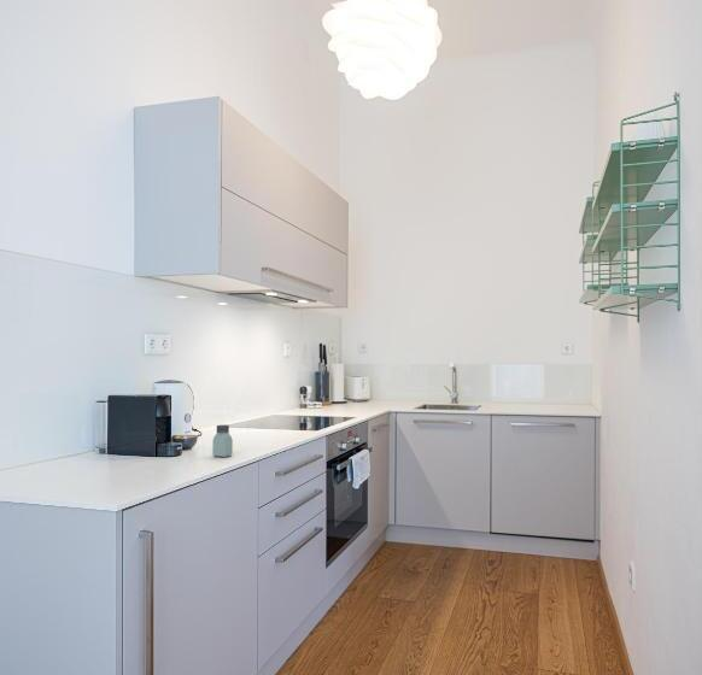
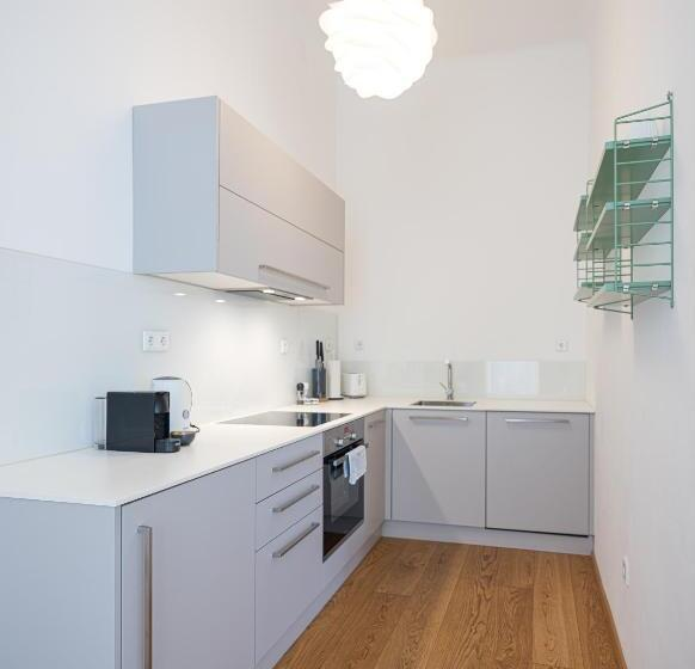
- saltshaker (222, 440)
